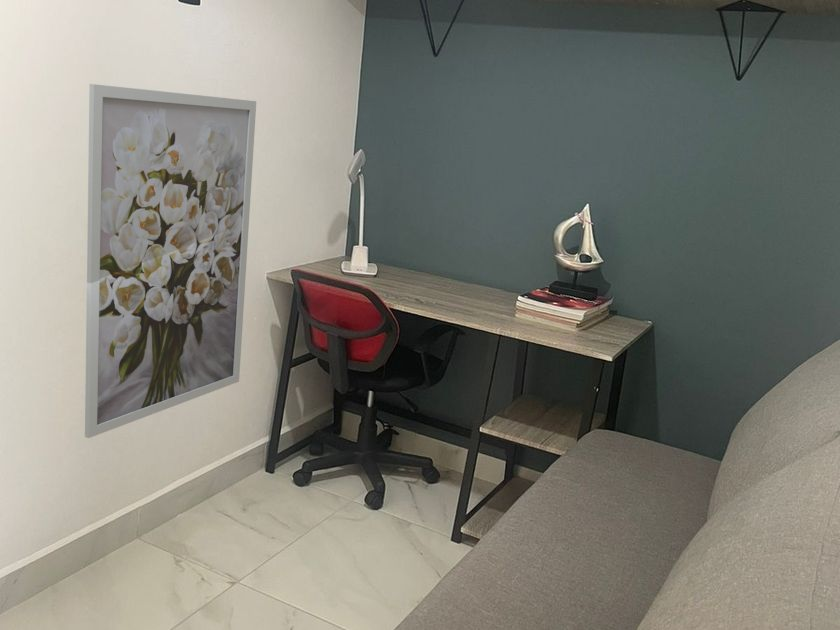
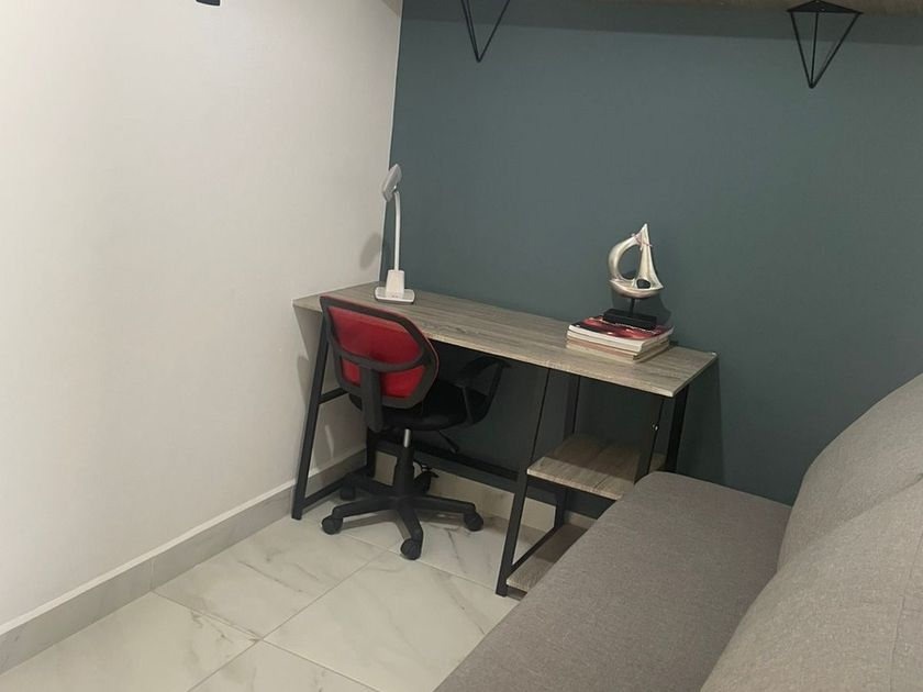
- wall art (176, 257)
